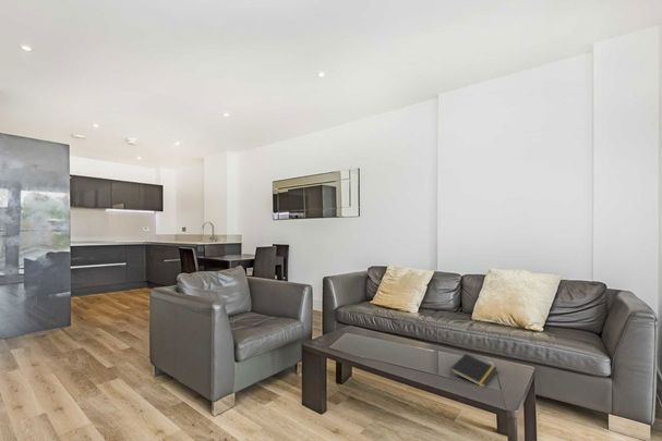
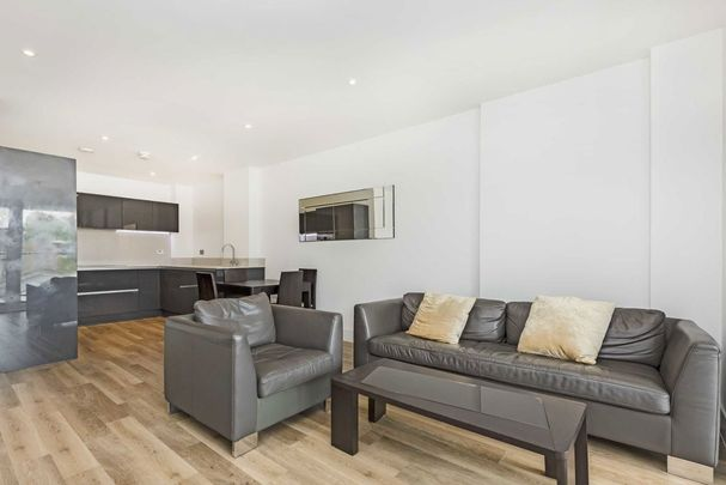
- notepad (473, 369)
